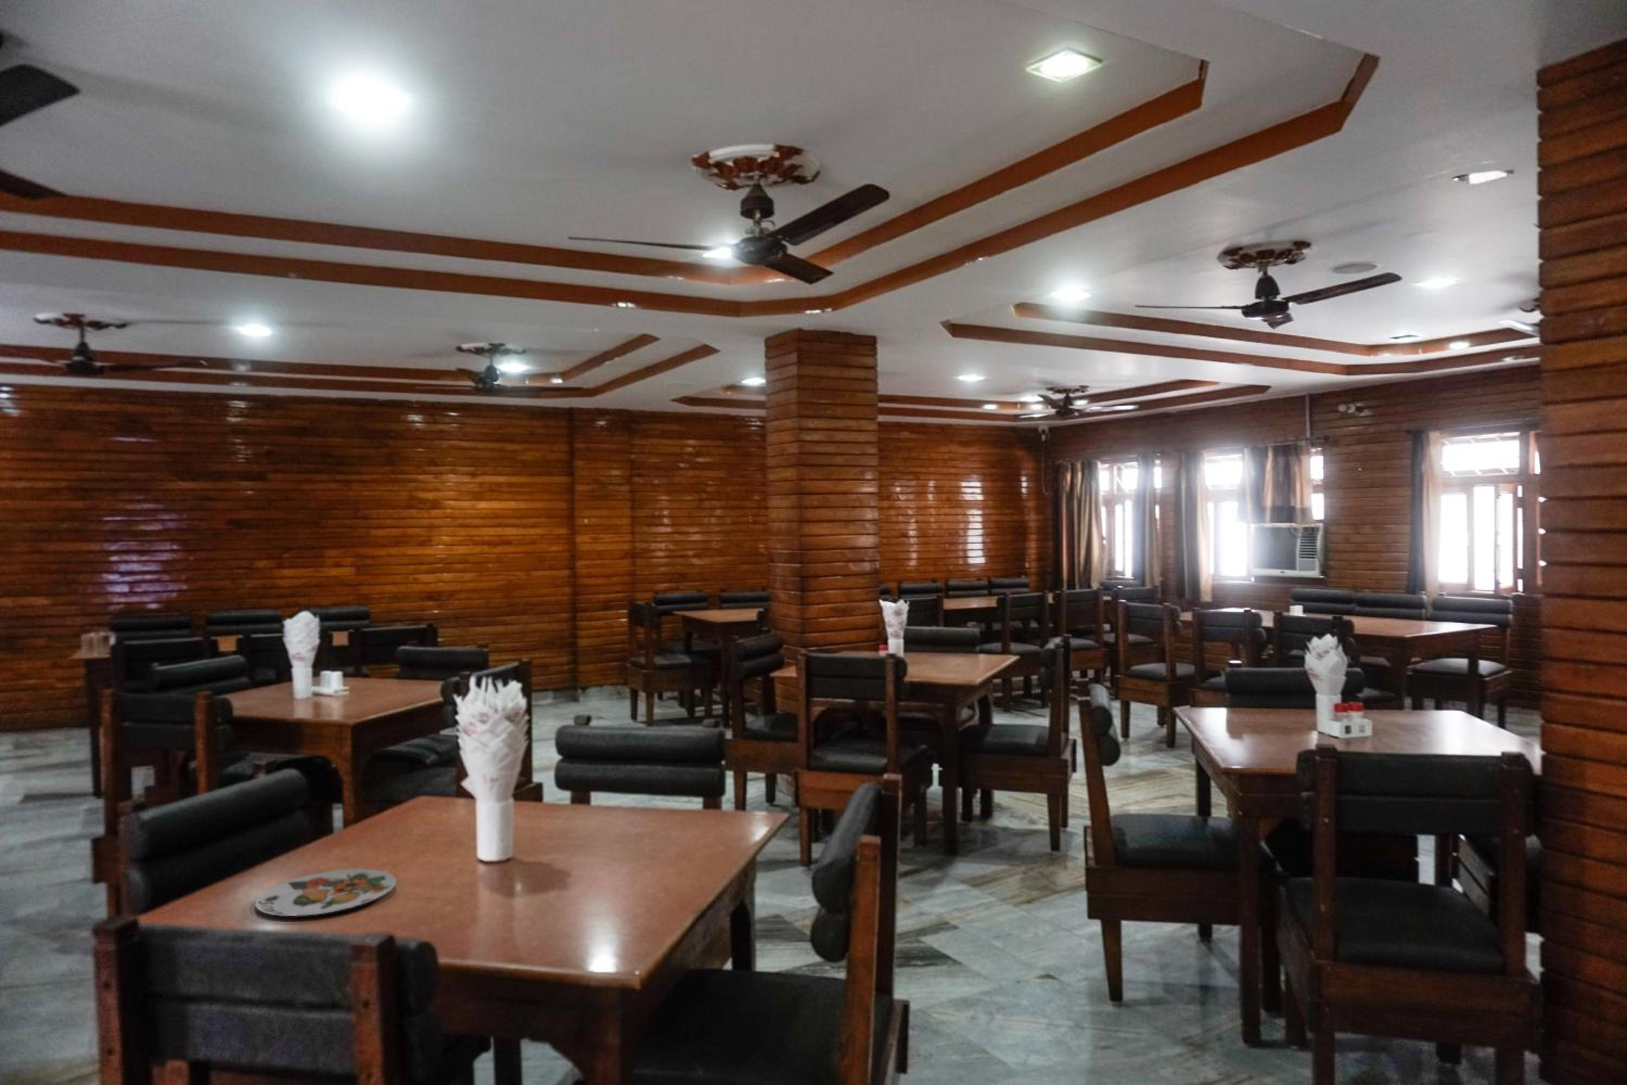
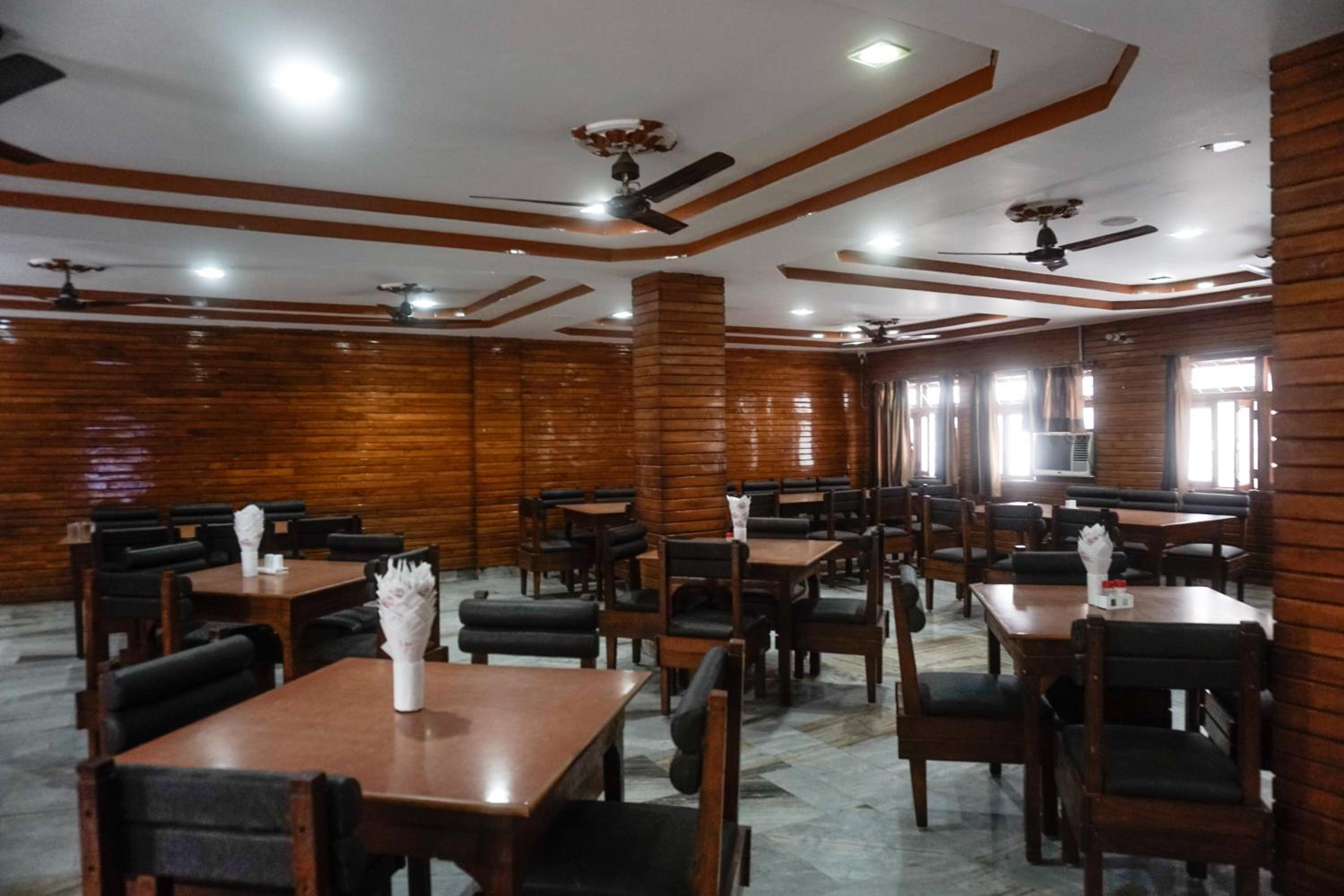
- plate (328, 892)
